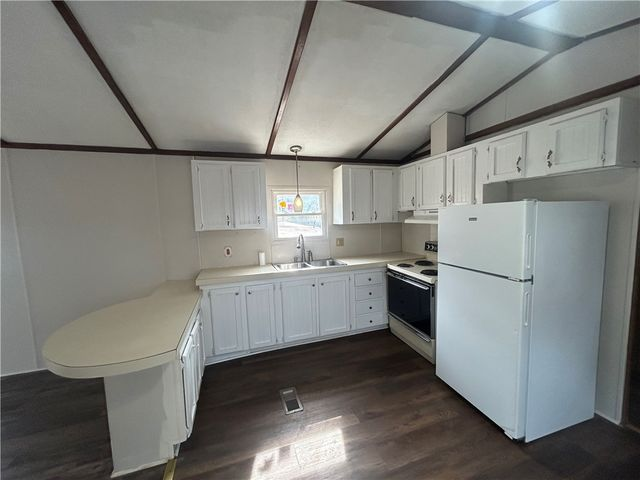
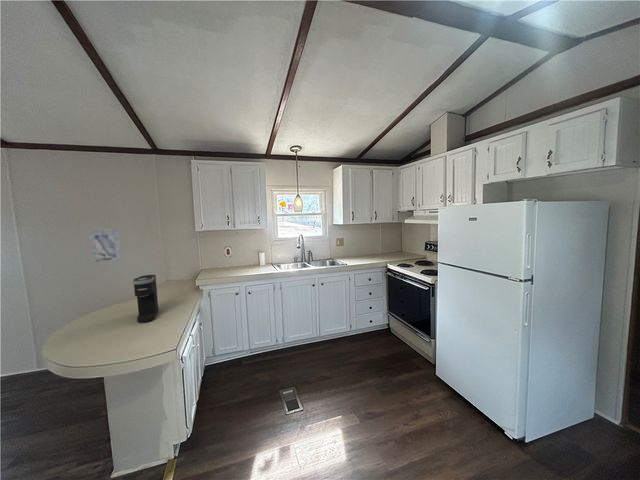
+ coffee maker (146, 296)
+ wall art (106, 246)
